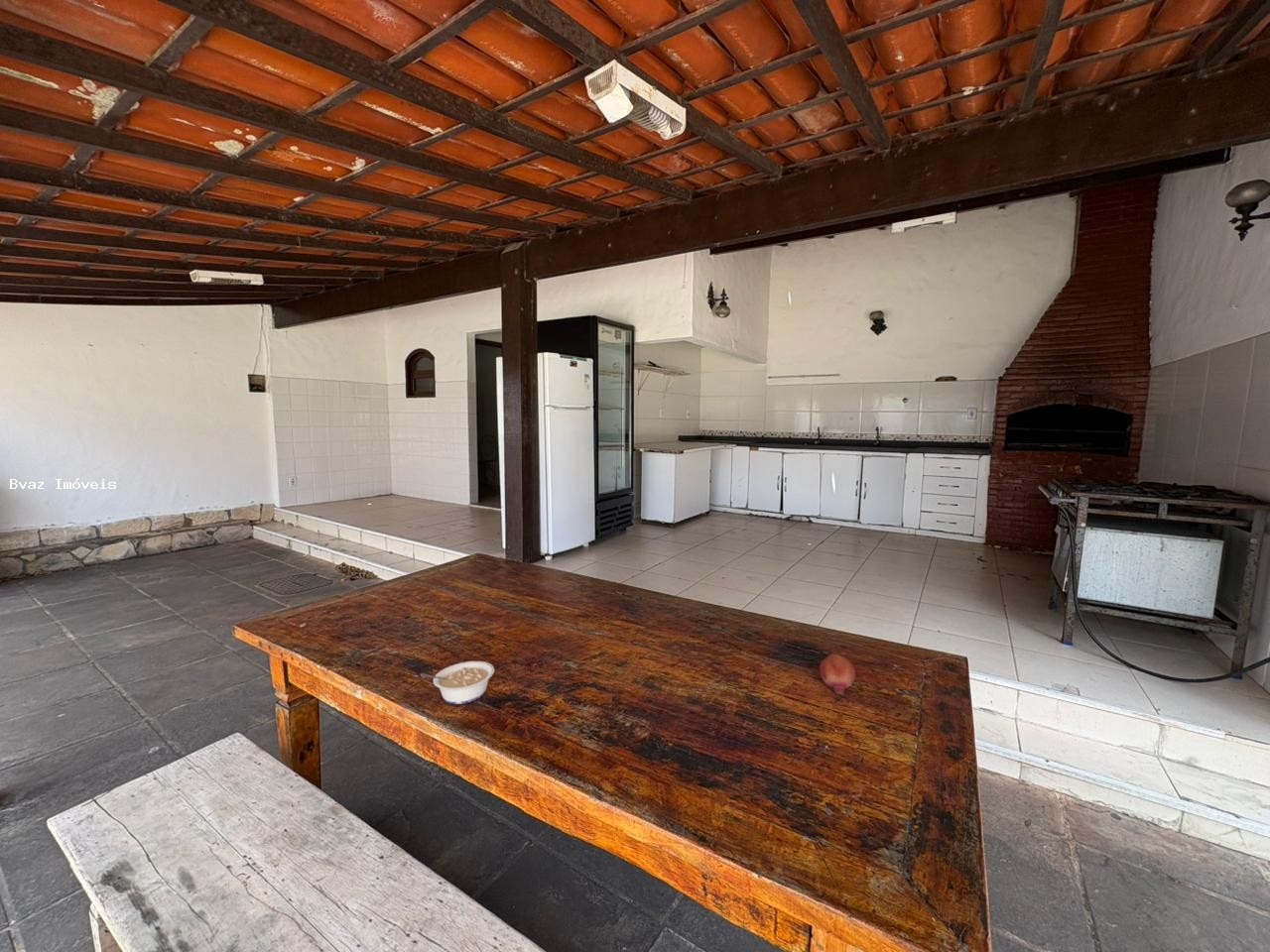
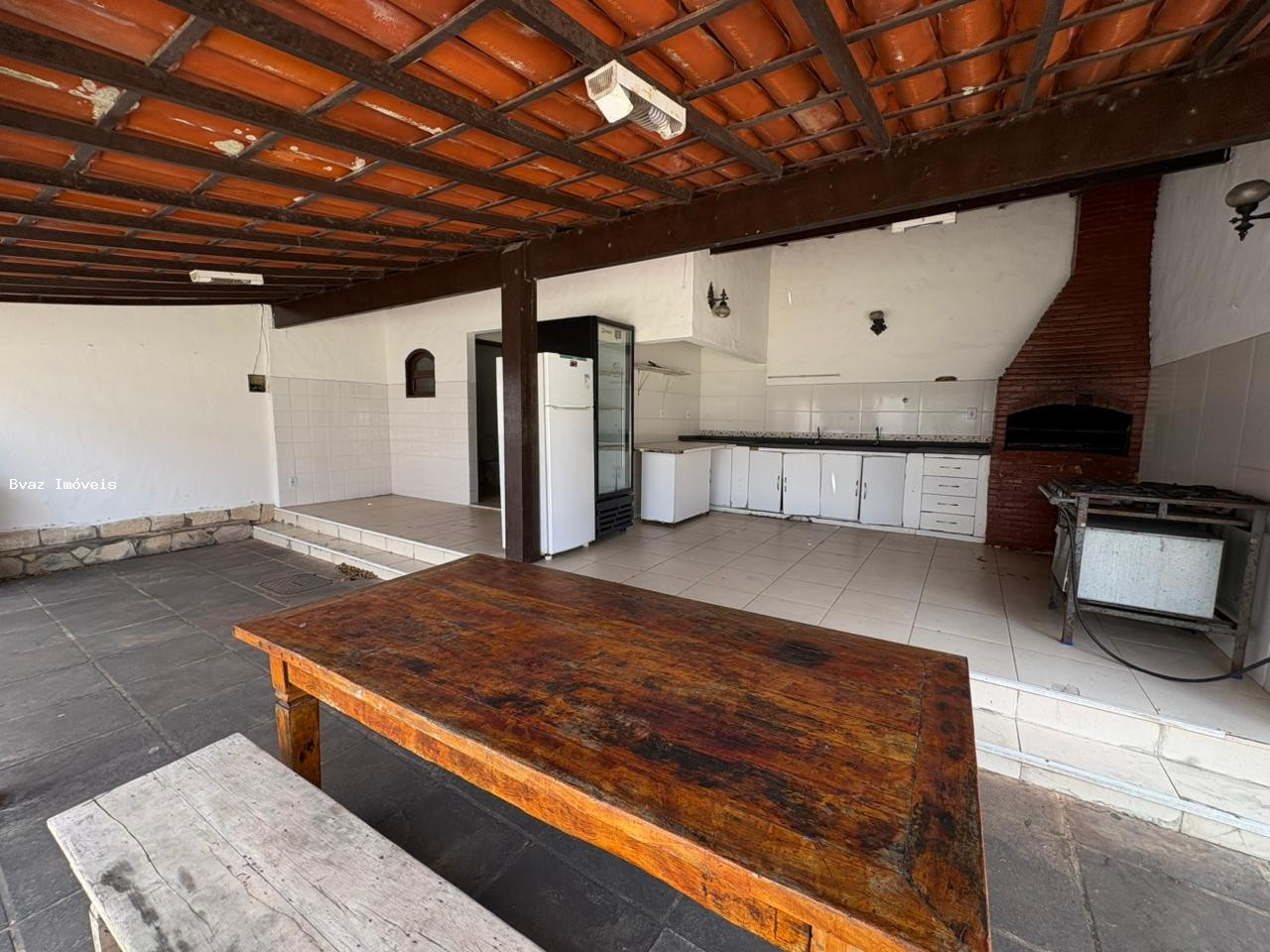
- fruit (837, 671)
- legume (462, 682)
